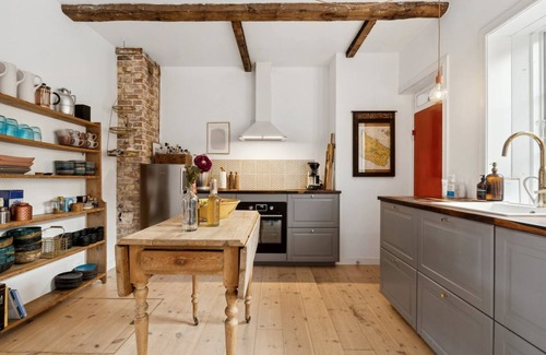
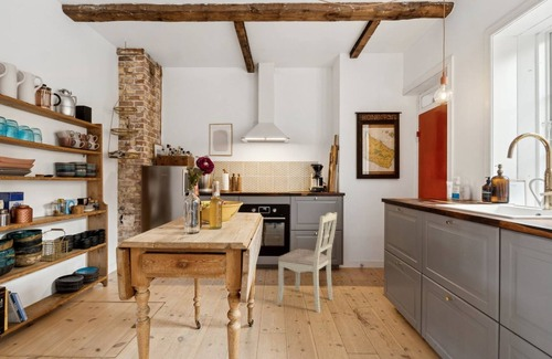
+ dining chair (306, 255)
